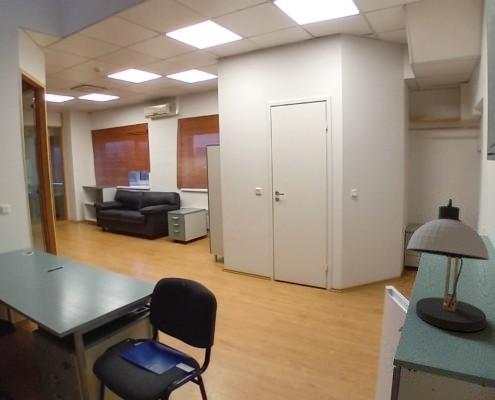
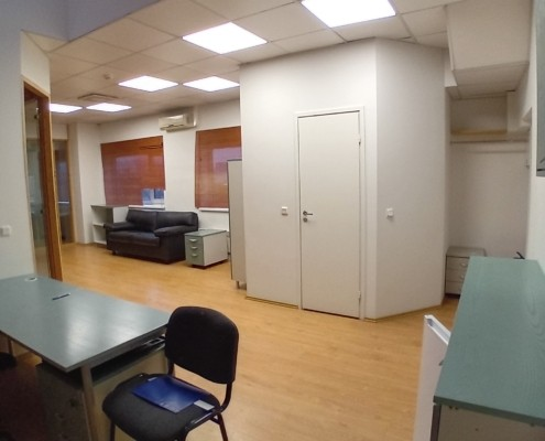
- desk lamp (449, 260)
